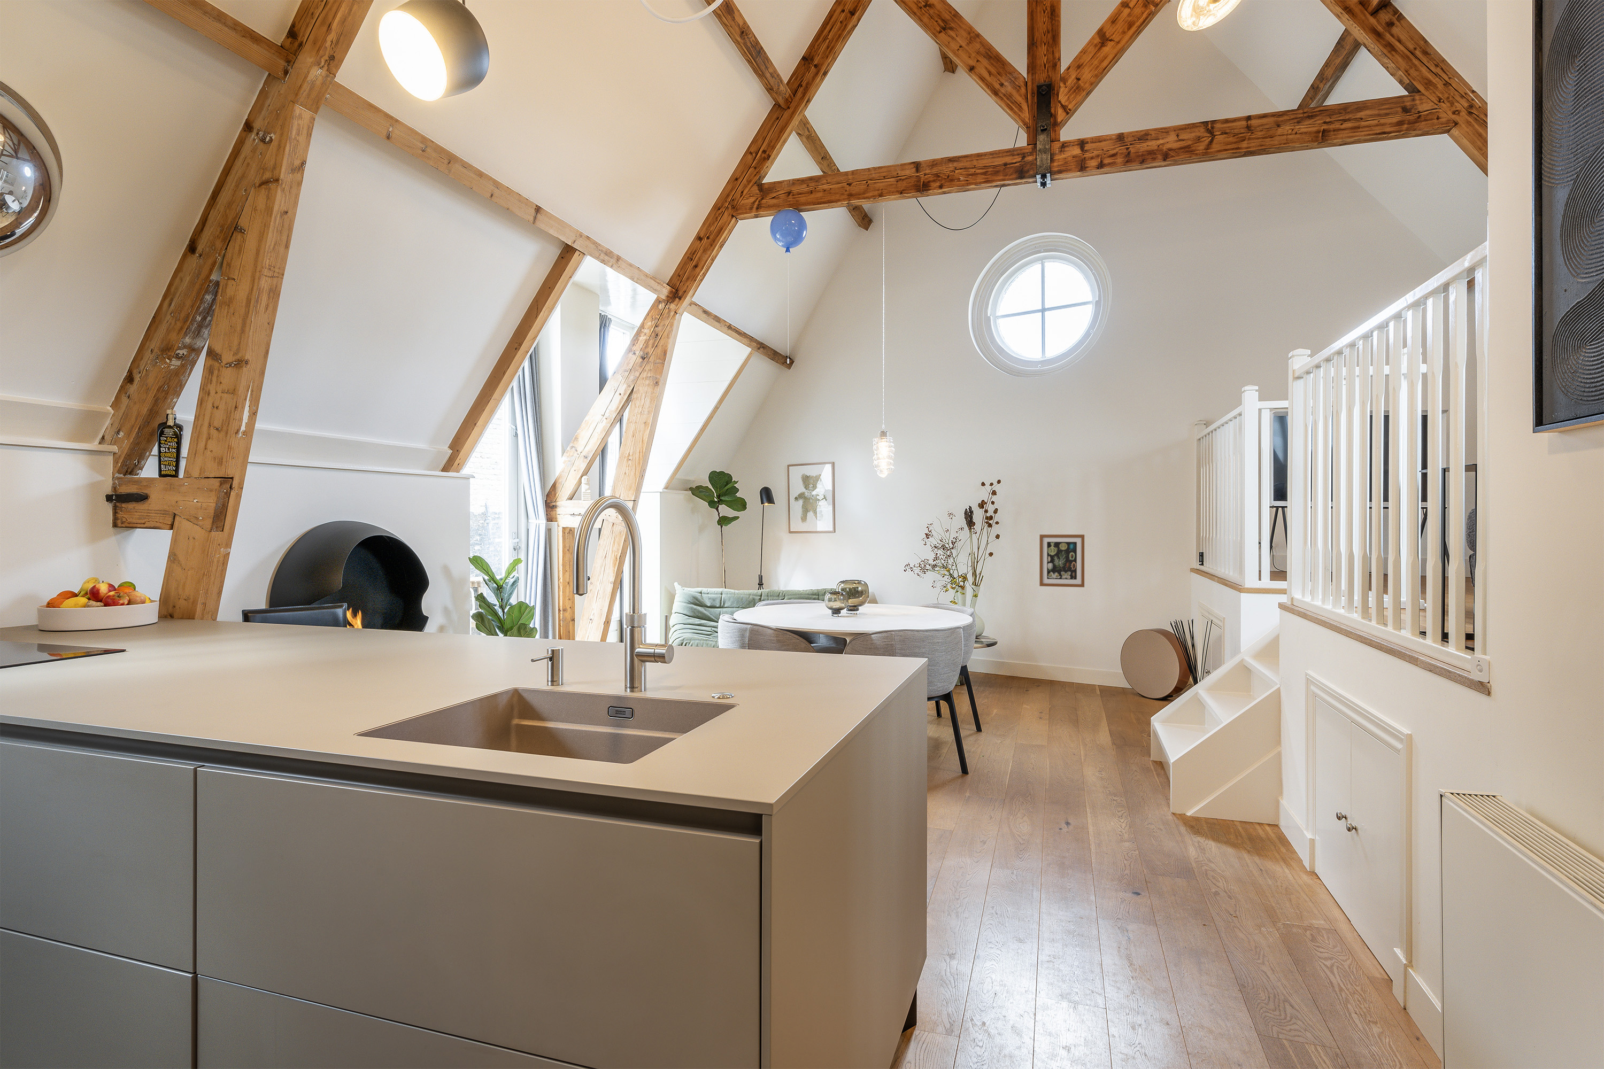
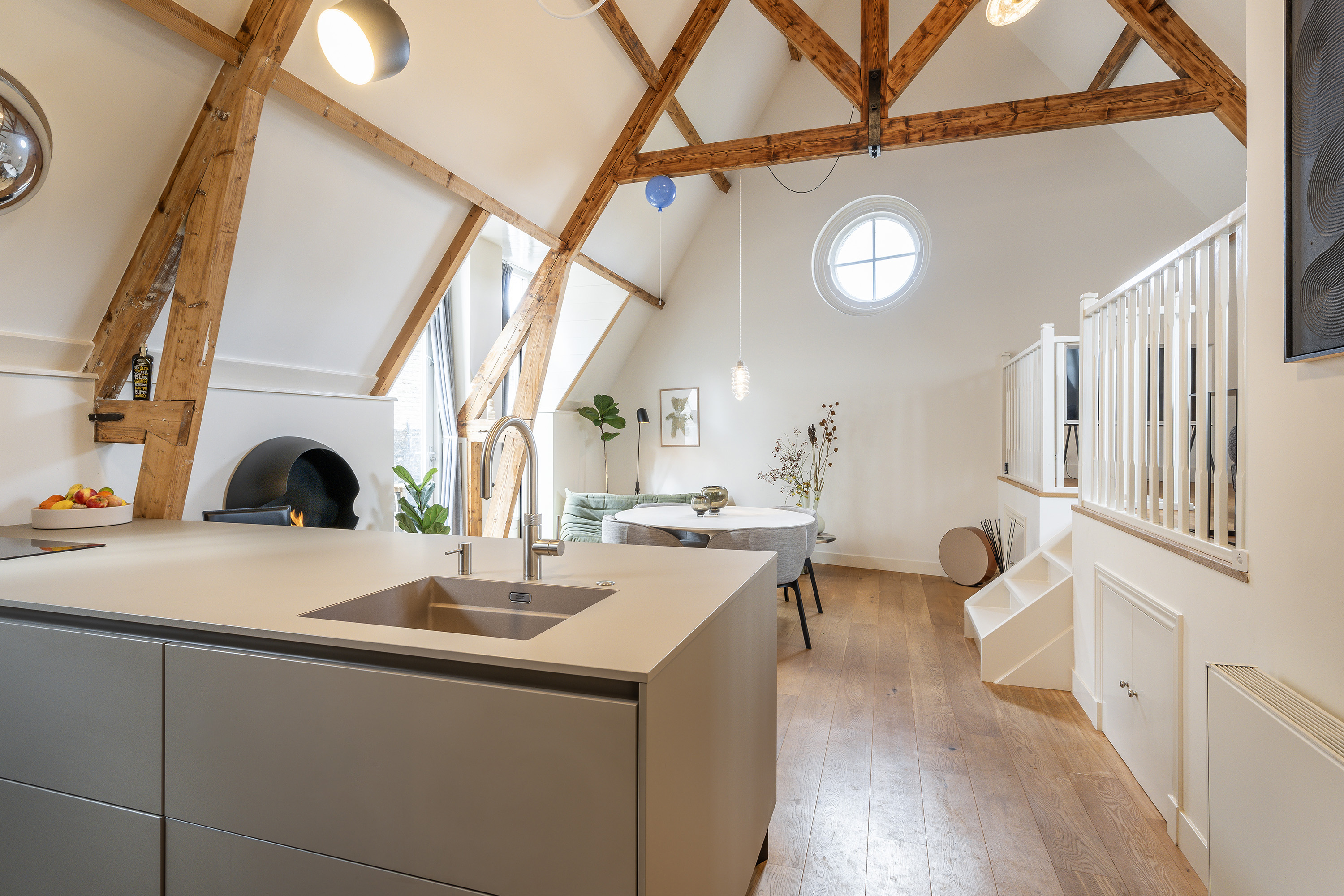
- wall art (1061, 561)
